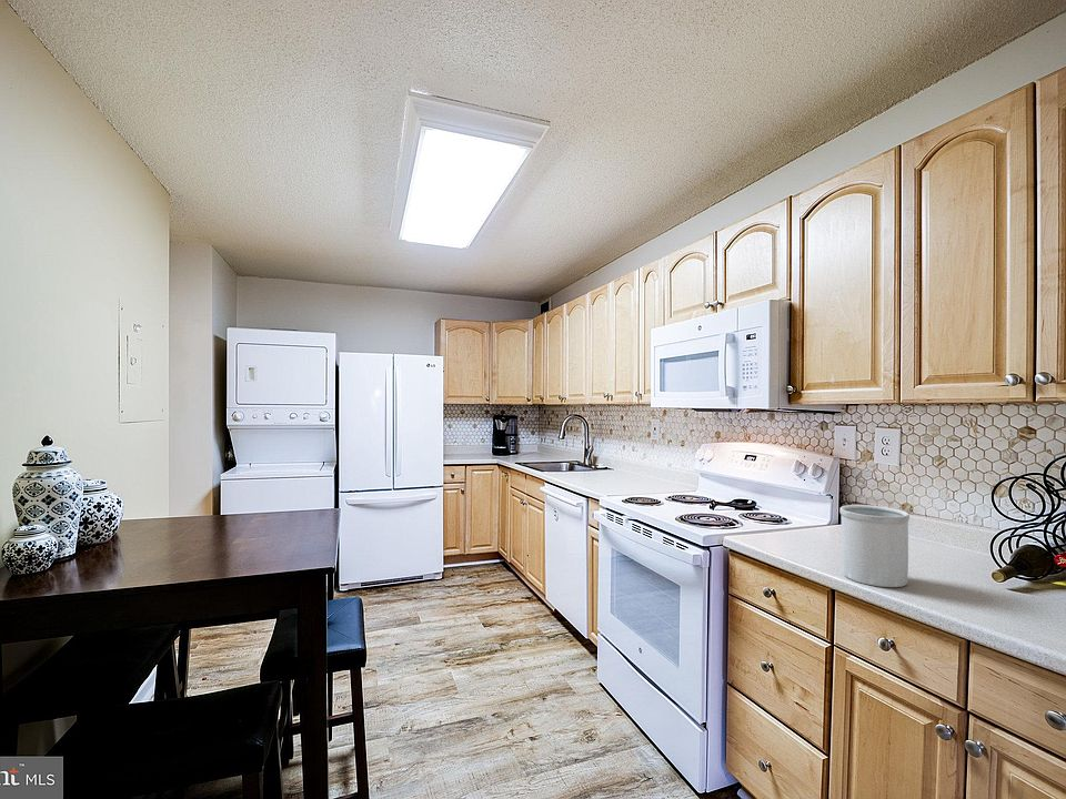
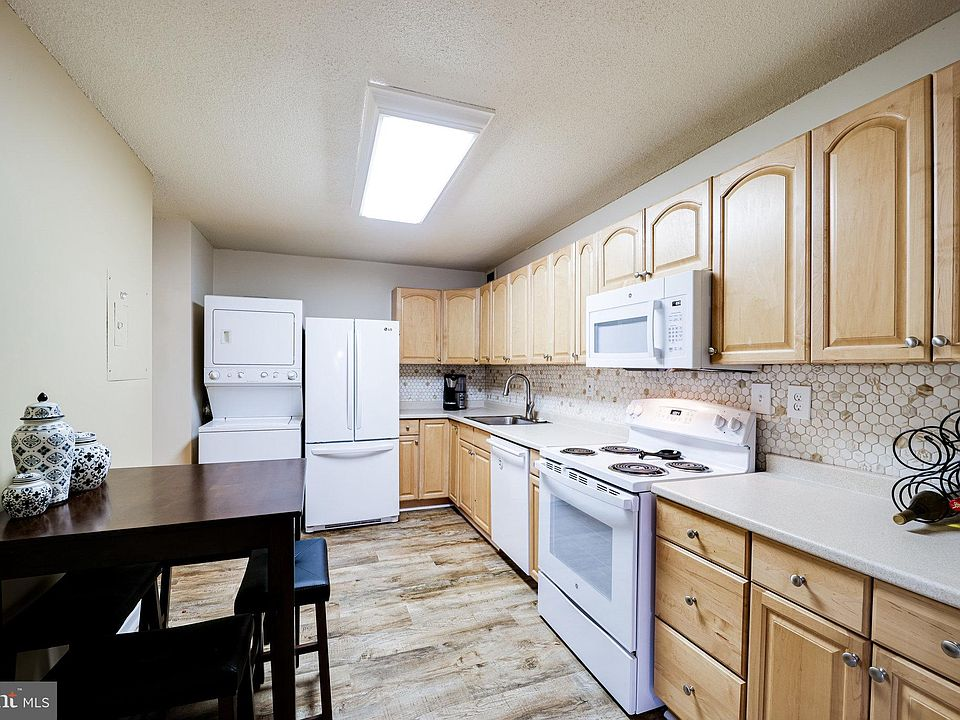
- utensil holder (873, 544)
